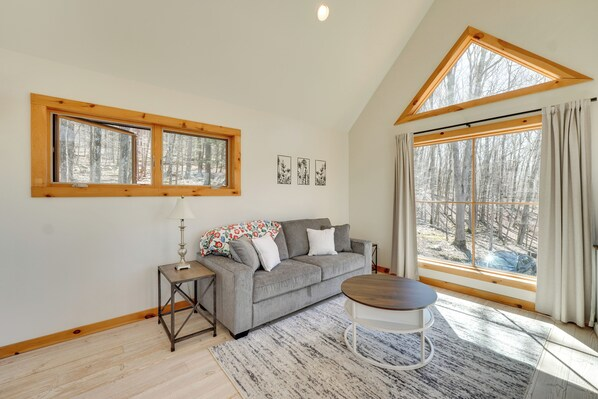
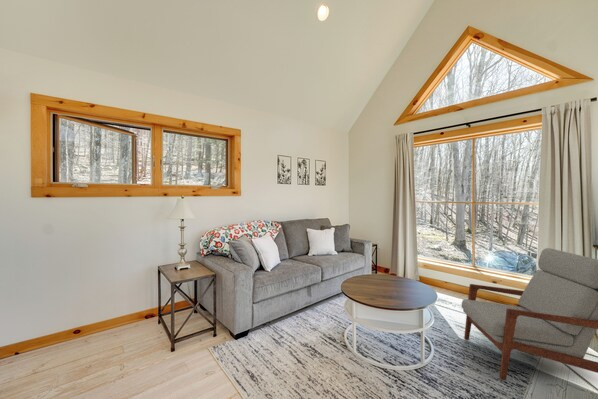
+ armchair (528, 306)
